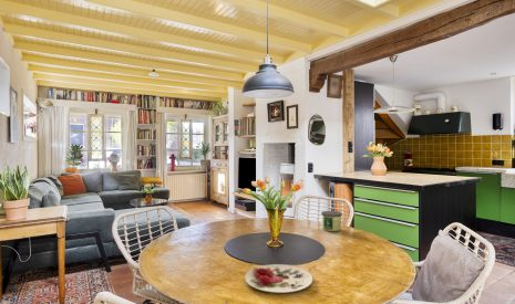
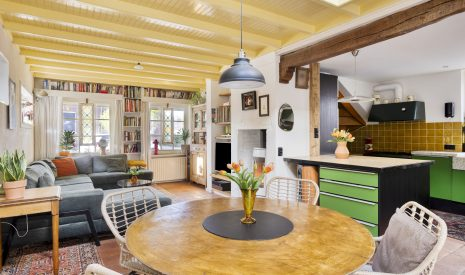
- plate (278, 276)
- candle (331, 221)
